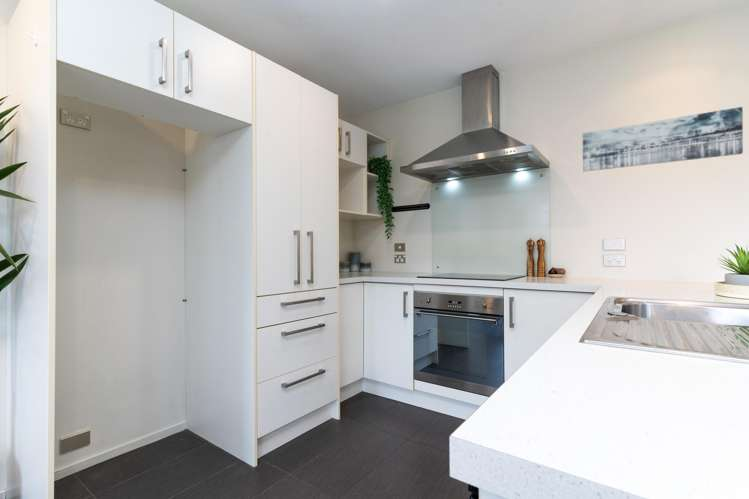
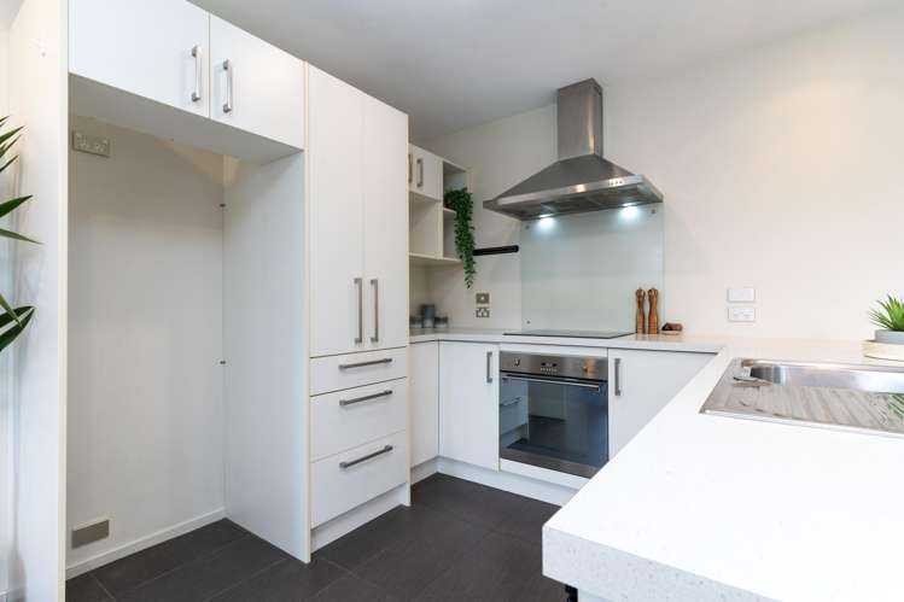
- wall art (654, 142)
